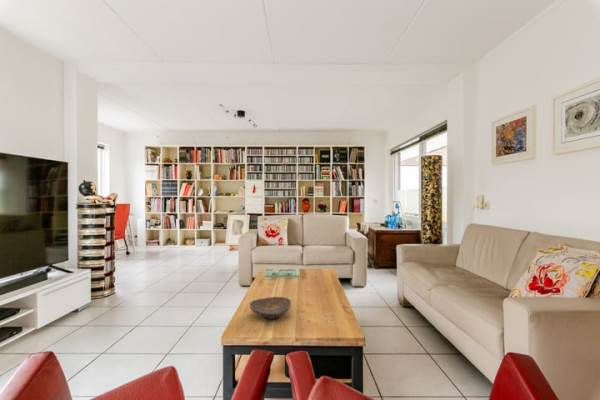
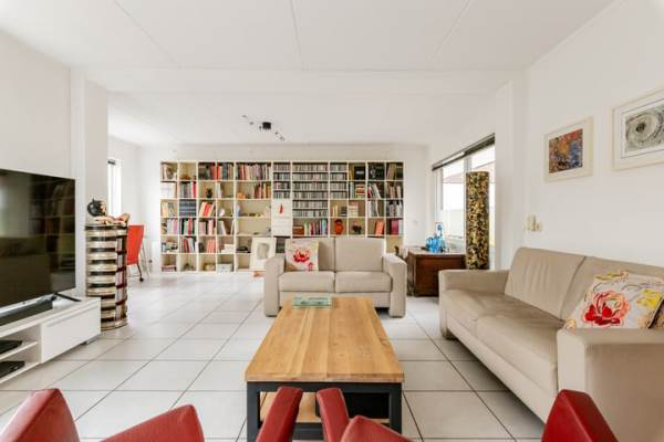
- decorative bowl (270, 308)
